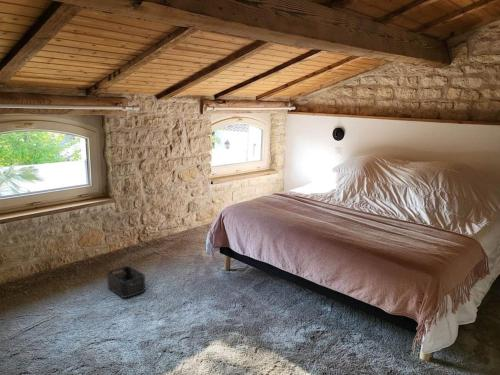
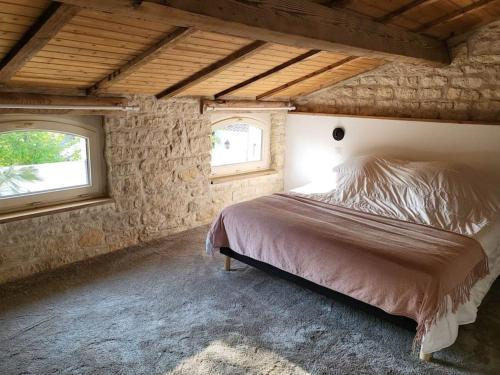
- storage bin (126, 281)
